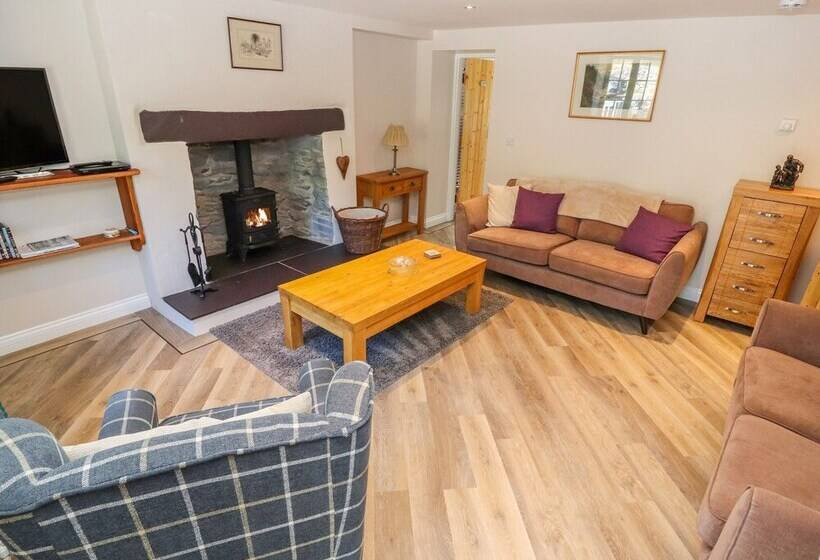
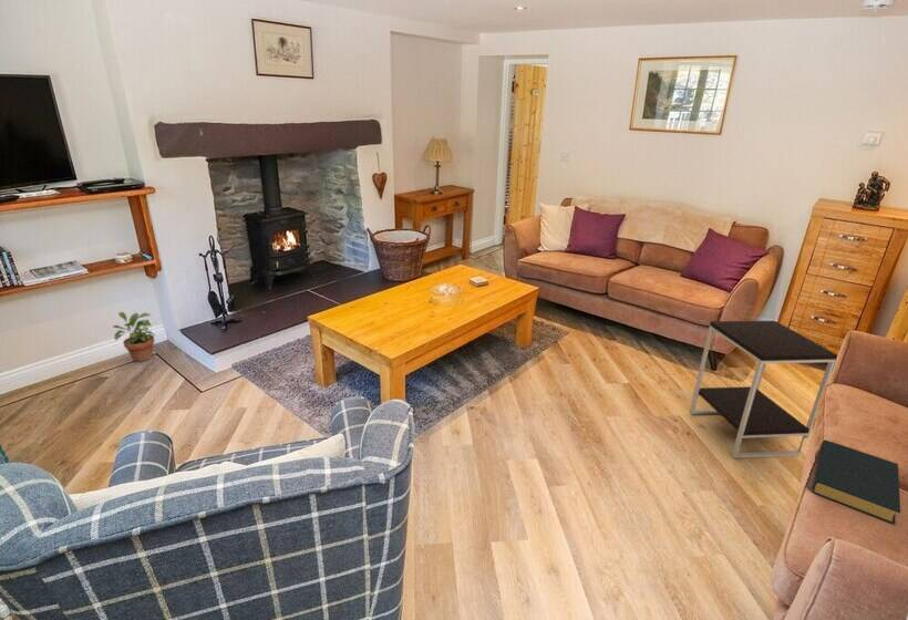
+ side table (755, 386)
+ potted plant (132, 335)
+ hardback book (855, 477)
